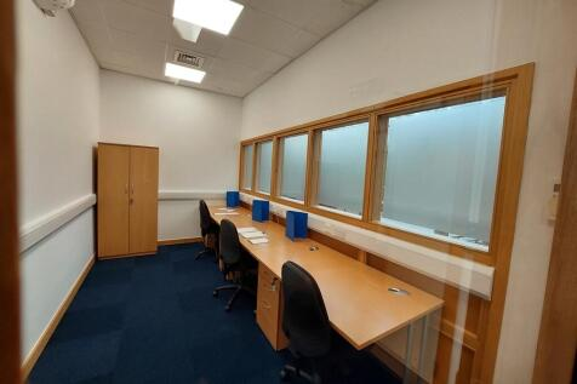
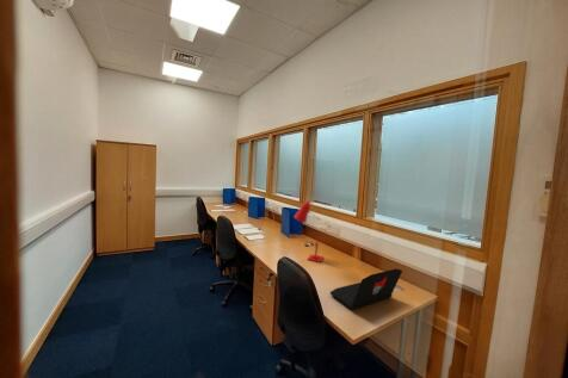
+ laptop (364, 280)
+ desk lamp (304, 222)
